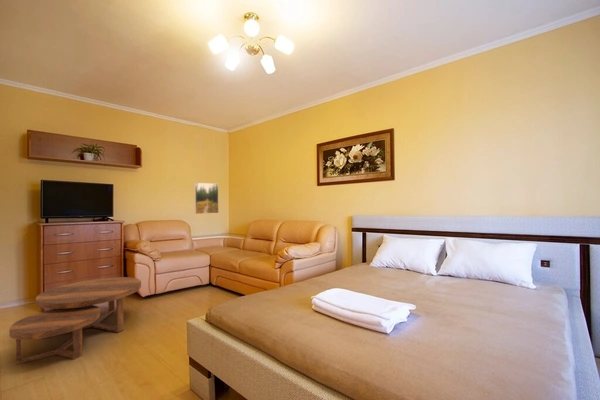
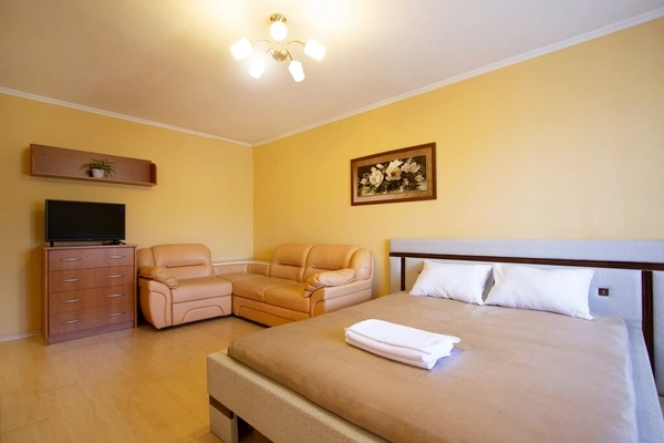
- coffee table (82, 314)
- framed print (206, 198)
